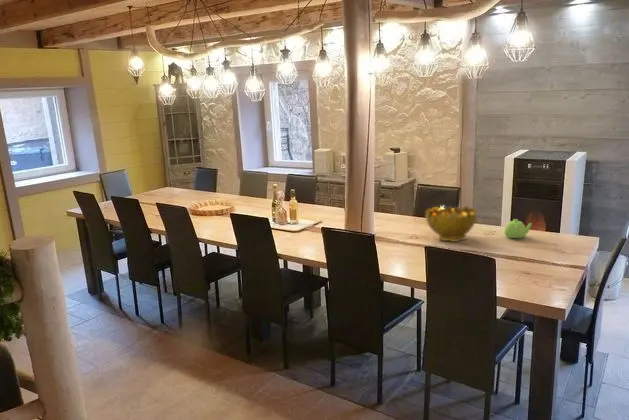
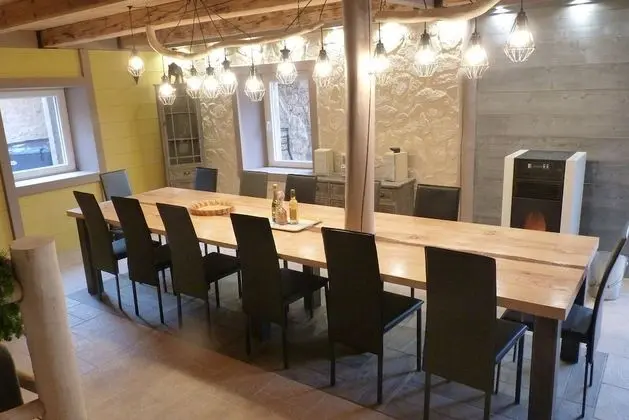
- teapot (517, 228)
- decorative bowl (450, 223)
